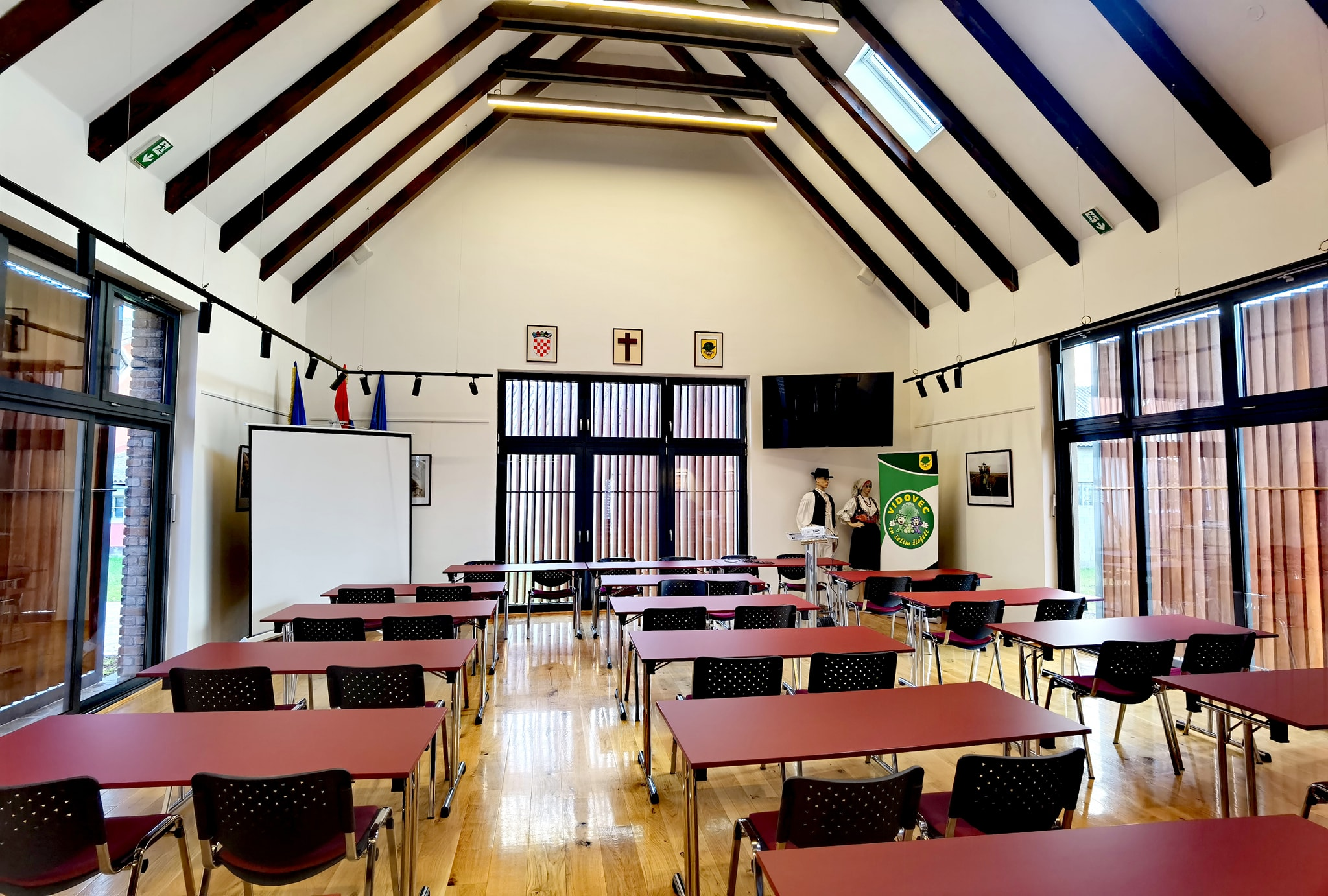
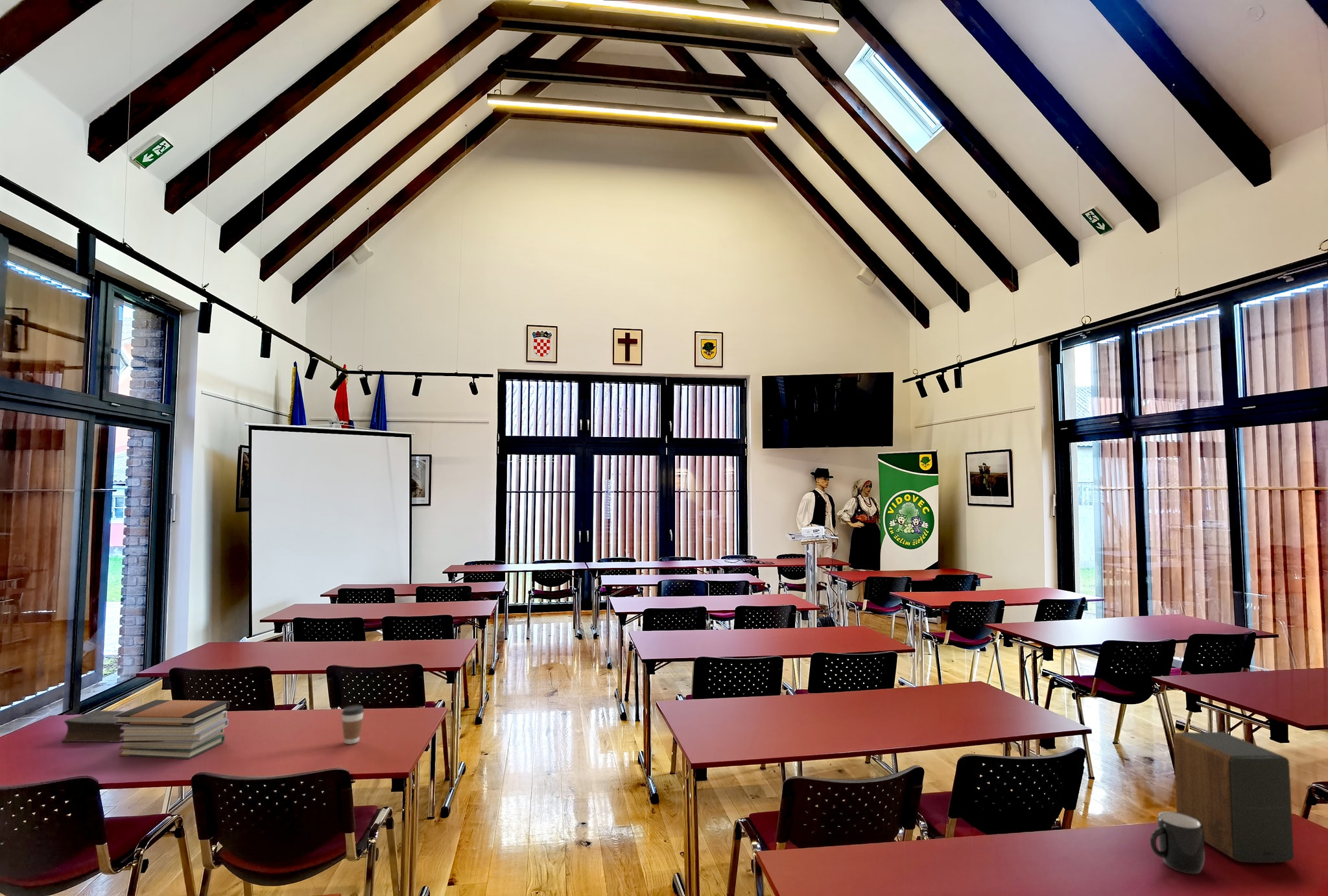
+ coffee cup (352, 724)
+ book (112, 724)
+ speaker (1229, 793)
+ mug (1174, 843)
+ book stack (174, 728)
